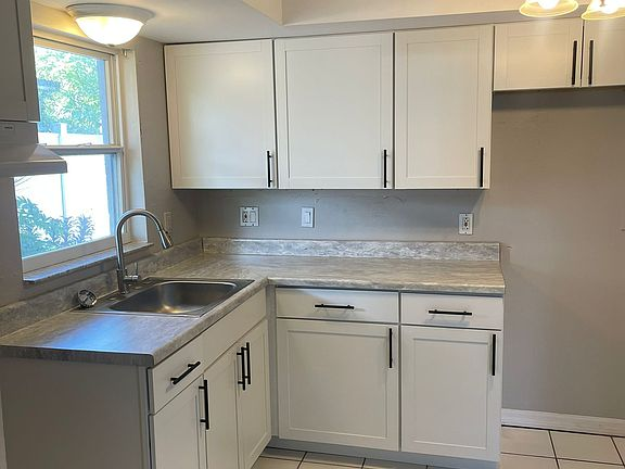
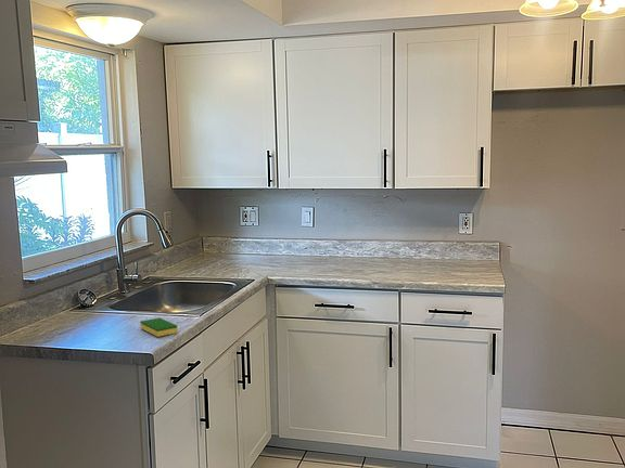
+ dish sponge (158, 326)
